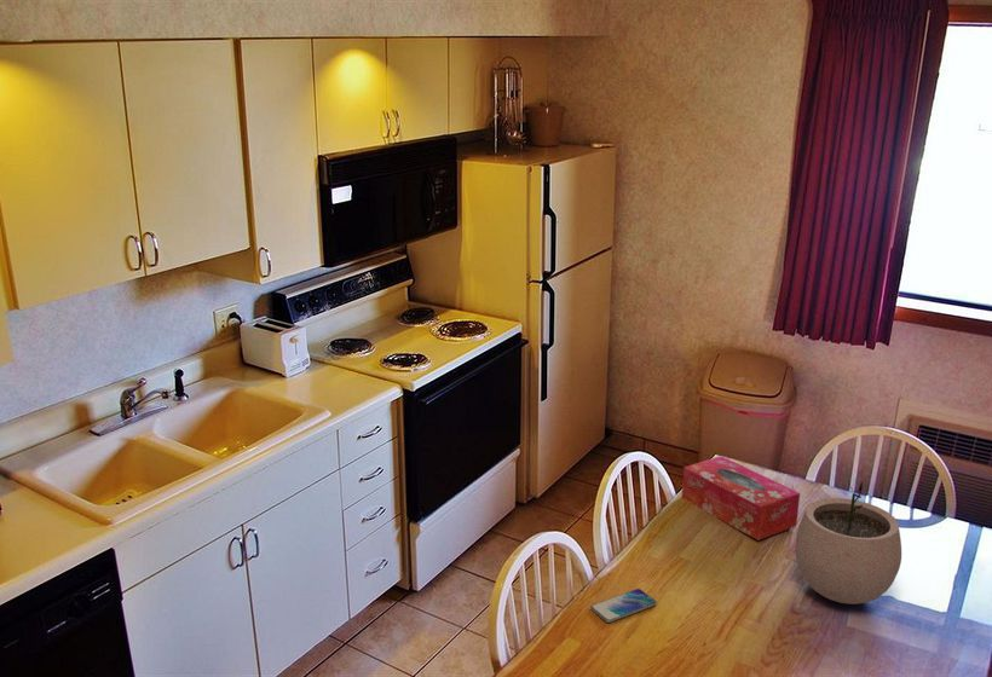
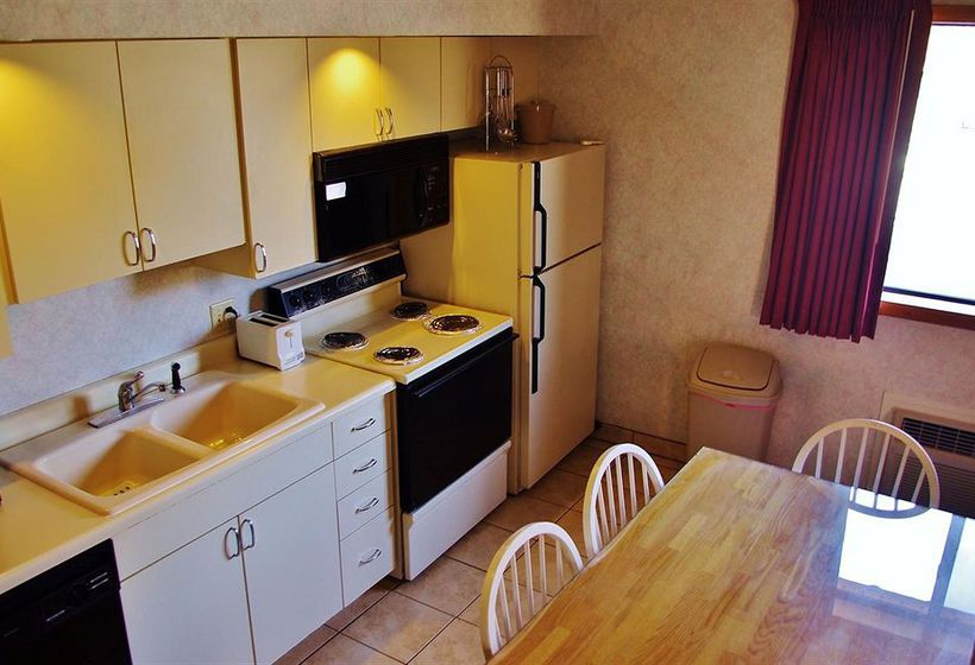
- plant pot (848, 539)
- smartphone (623, 604)
- tissue box (738, 496)
